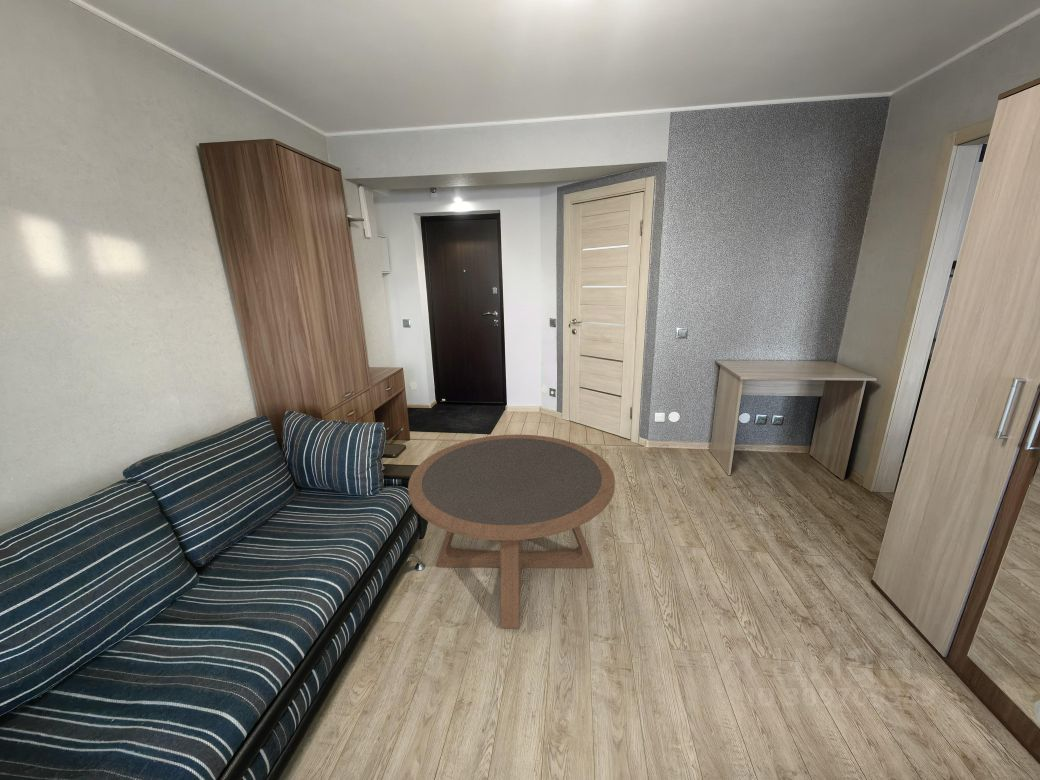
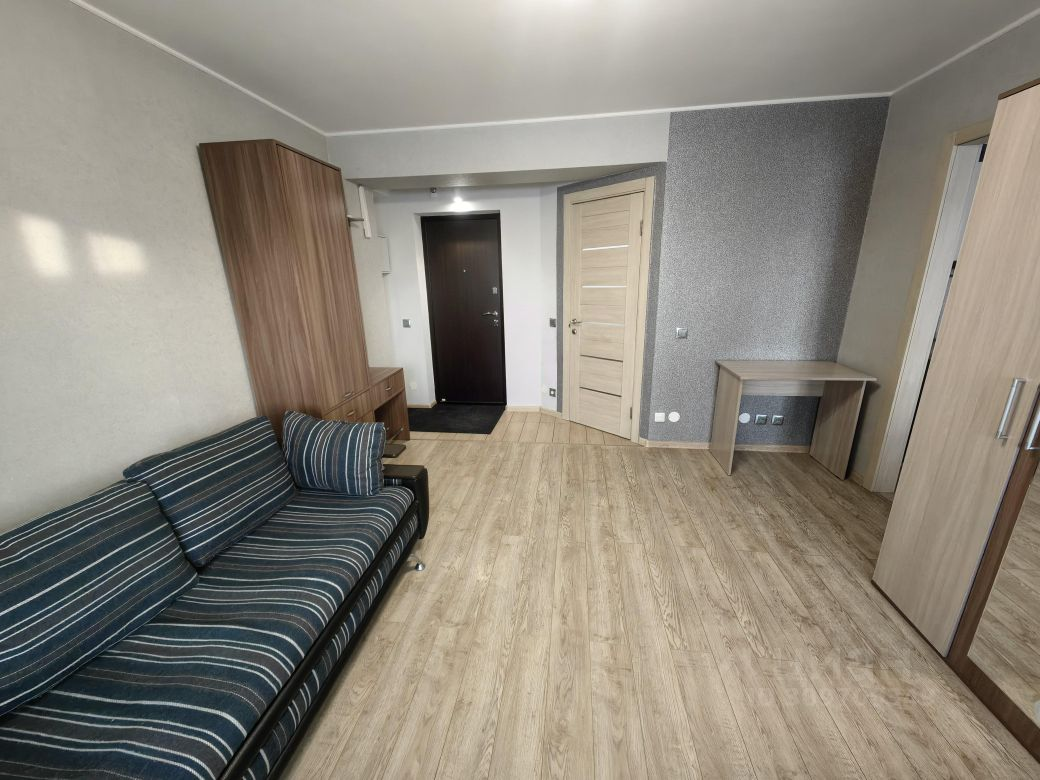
- coffee table (513, 518)
